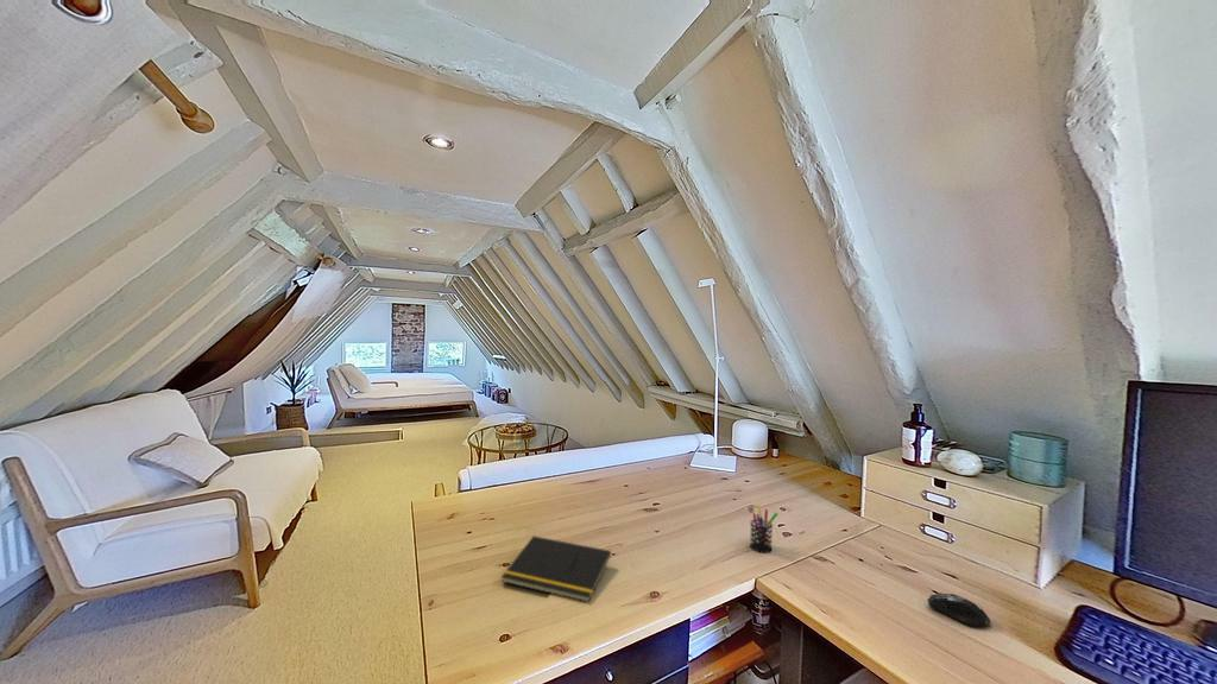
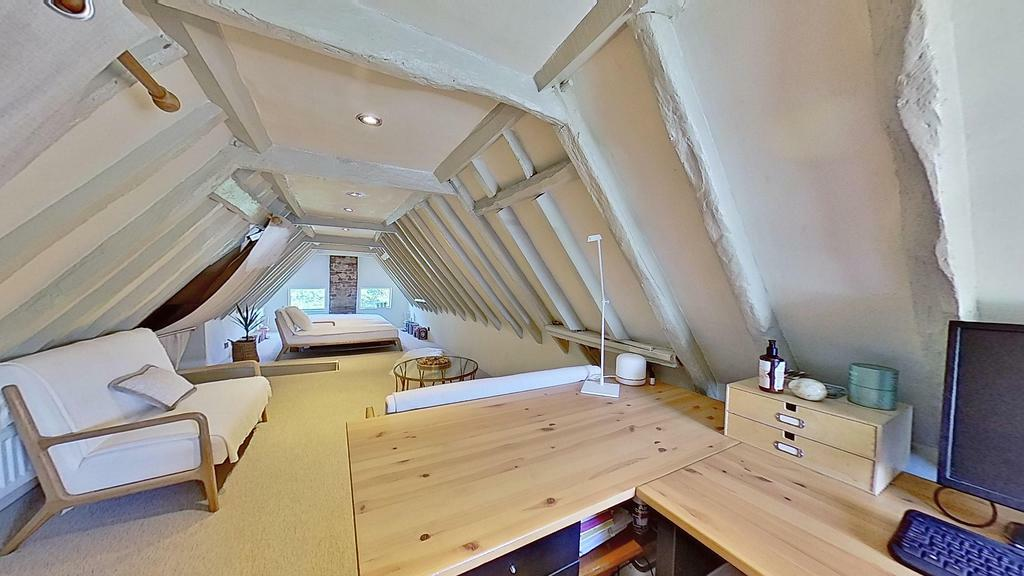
- notepad (557, 565)
- pen holder (764, 527)
- computer mouse (957, 604)
